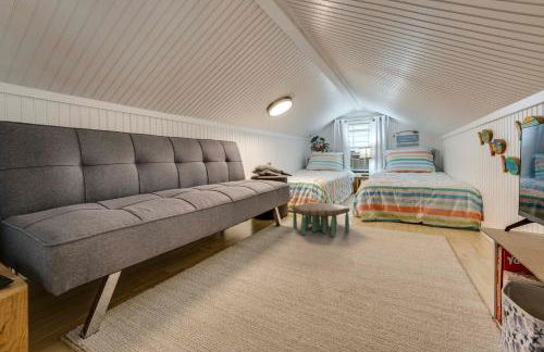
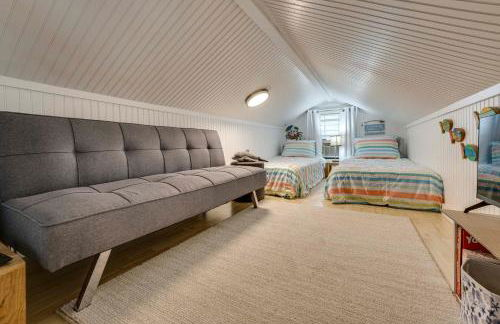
- side table (319, 217)
